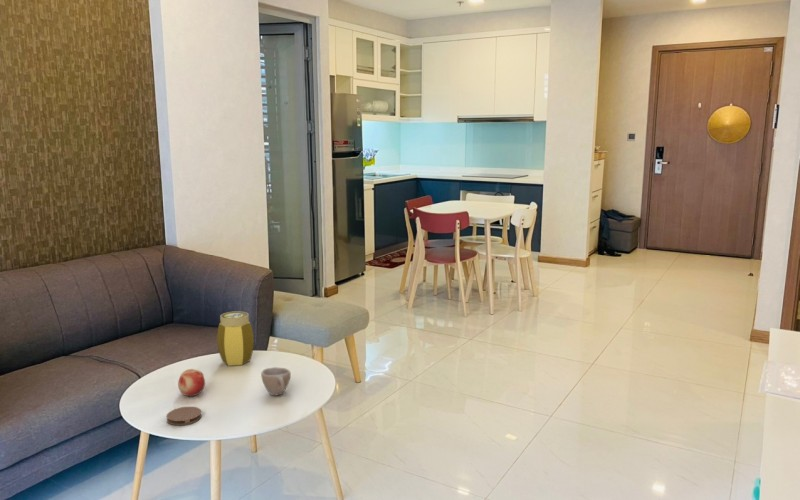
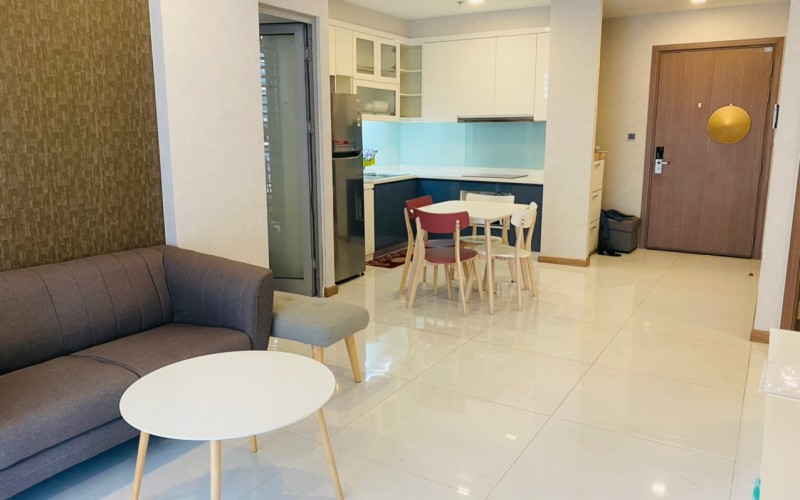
- coaster (184, 415)
- fruit (191, 382)
- jar (235, 338)
- cup (278, 383)
